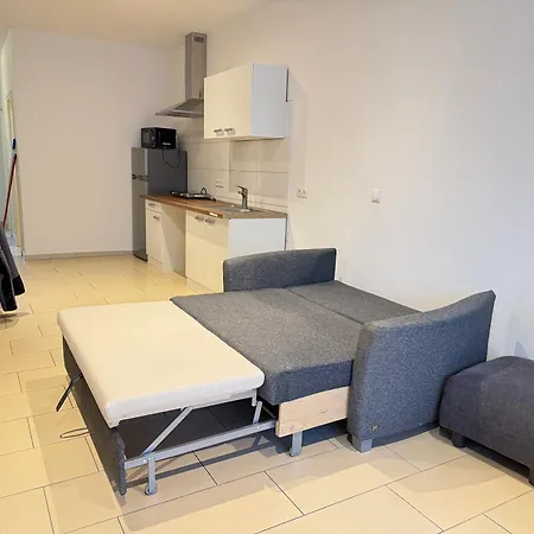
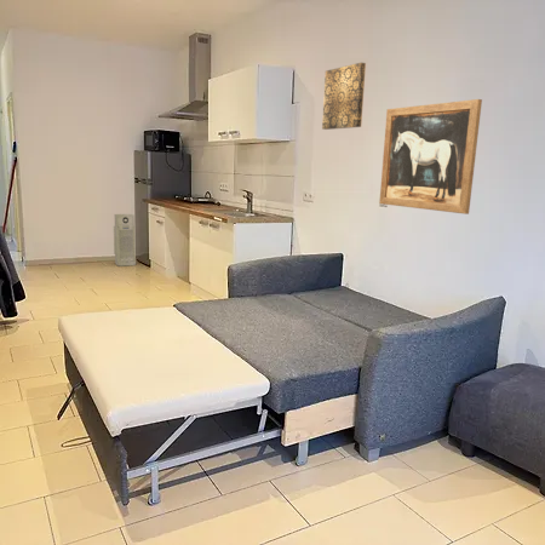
+ air purifier (124, 239)
+ wall art (424, 157)
+ wall art (342, 97)
